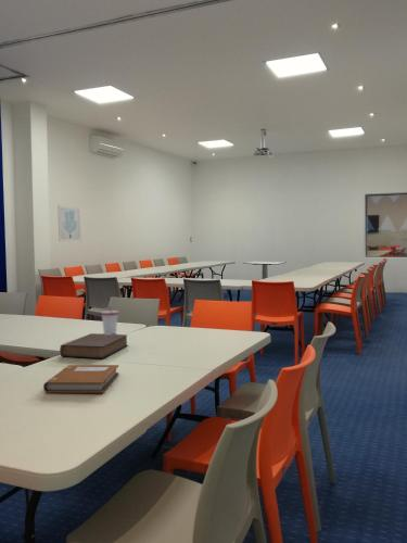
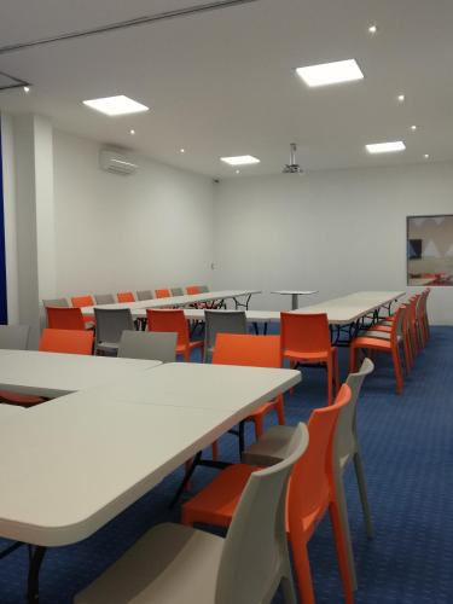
- wall art (69, 224)
- notebook (84, 377)
- book (96, 344)
- cup (110, 319)
